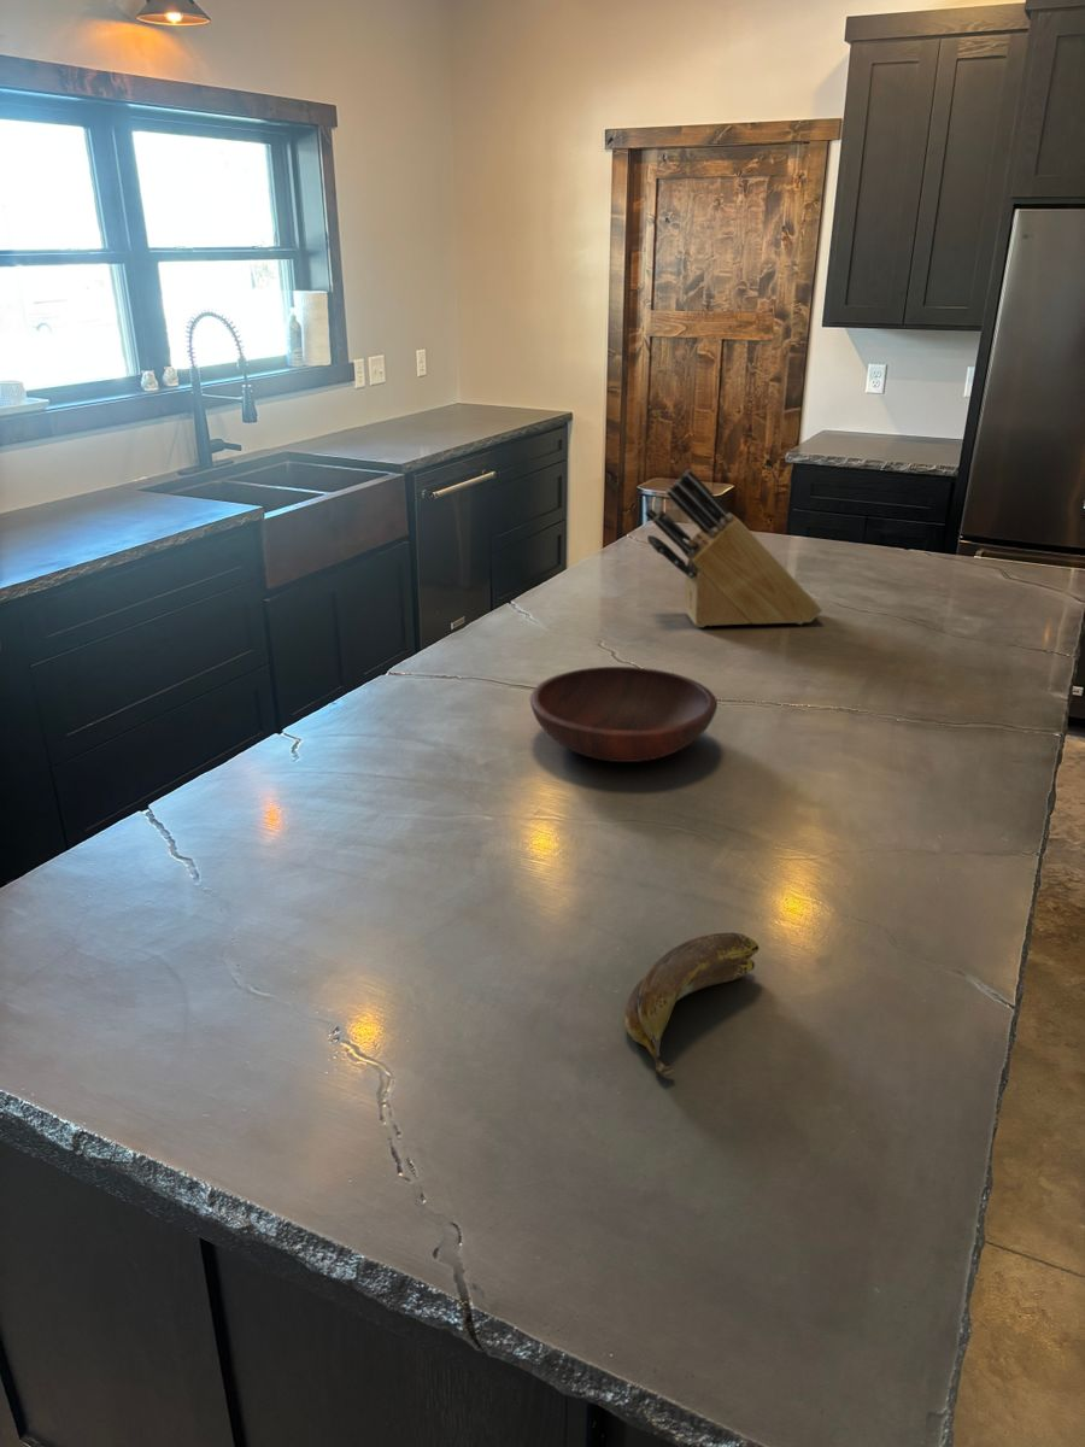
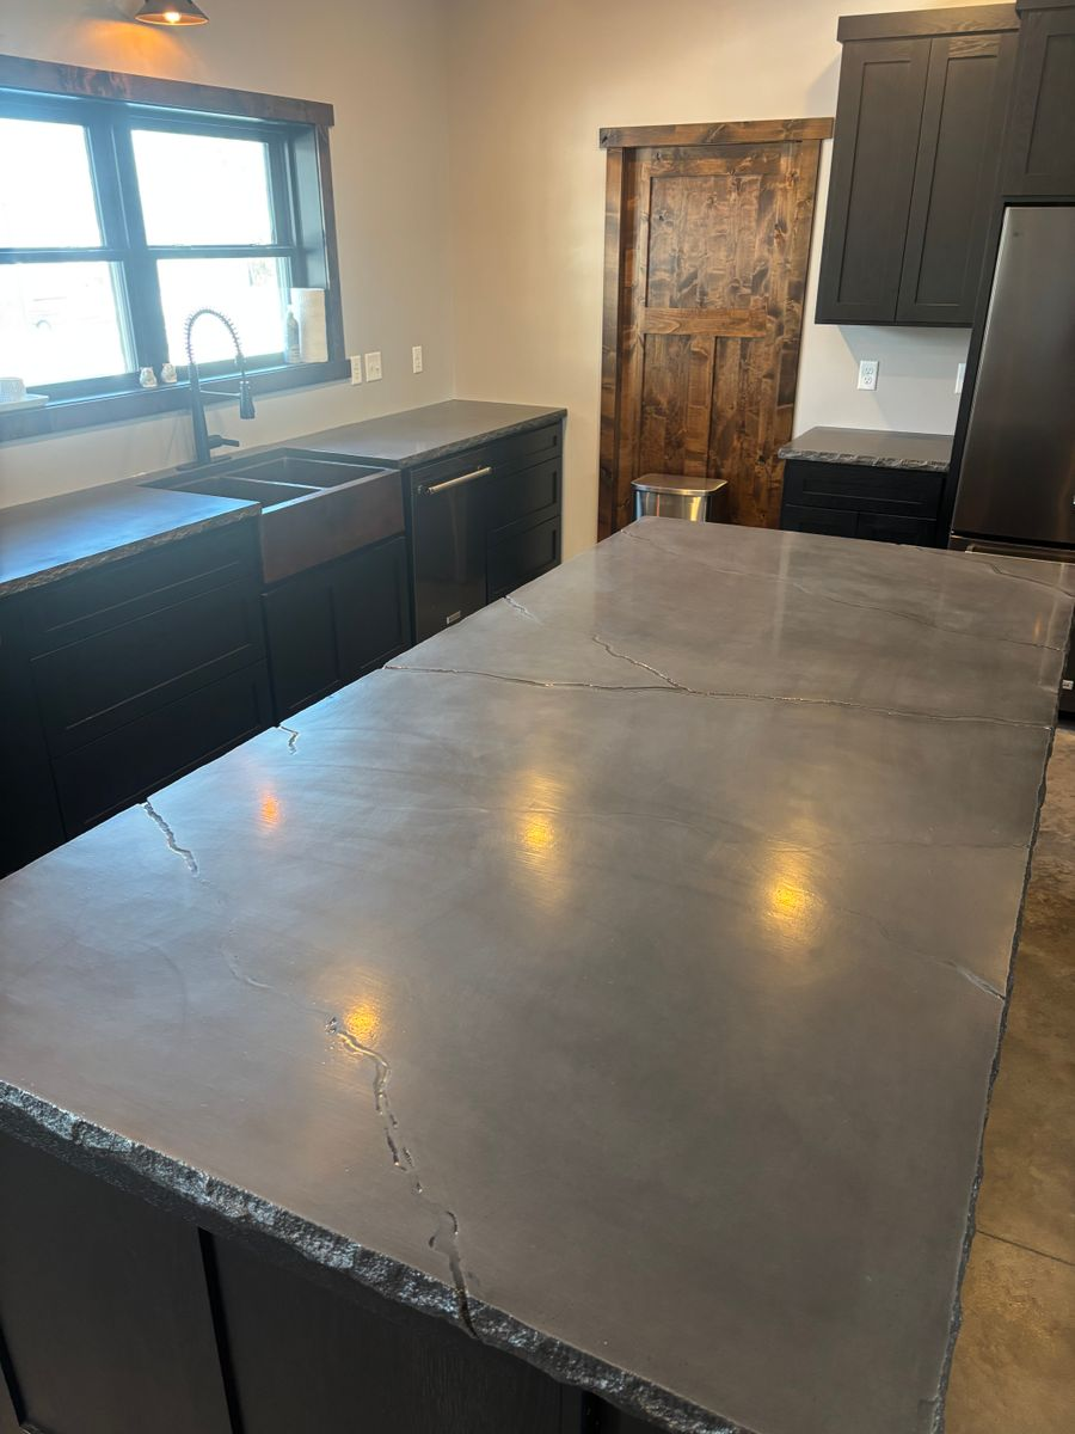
- knife block (733, 545)
- wooden bowl (622, 721)
- banana (687, 988)
